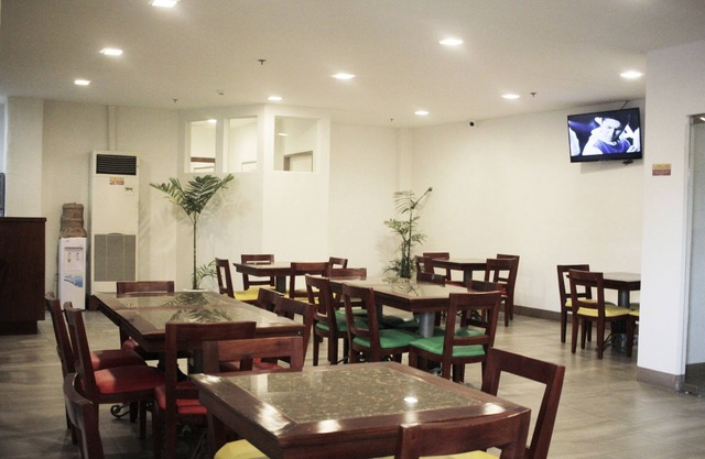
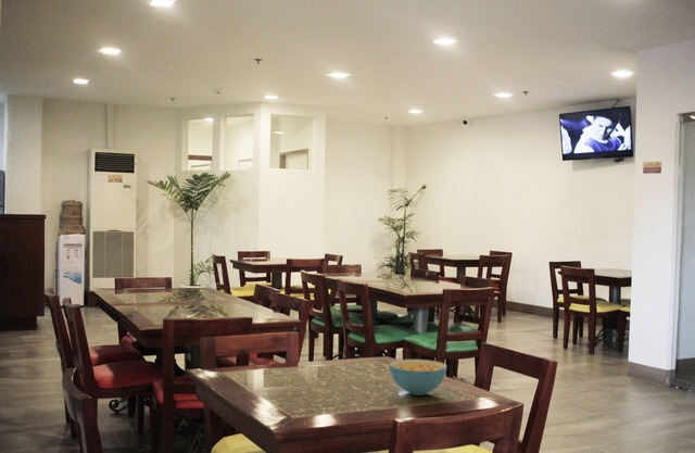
+ cereal bowl (417, 378)
